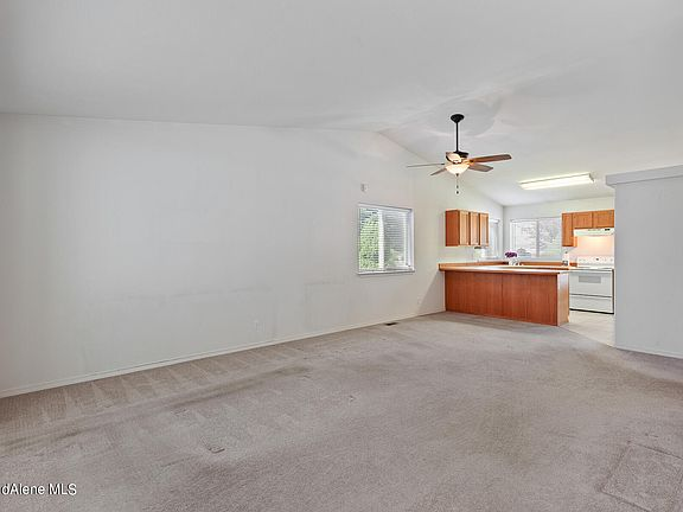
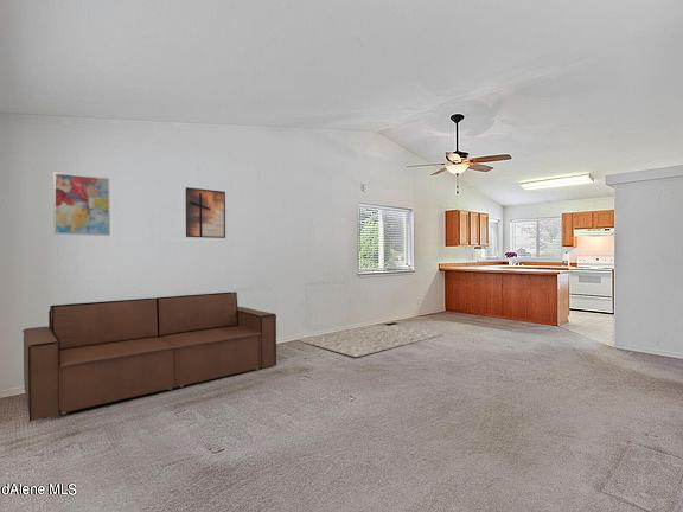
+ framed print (205, 213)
+ wall art (82, 205)
+ sofa (162, 338)
+ rug (371, 337)
